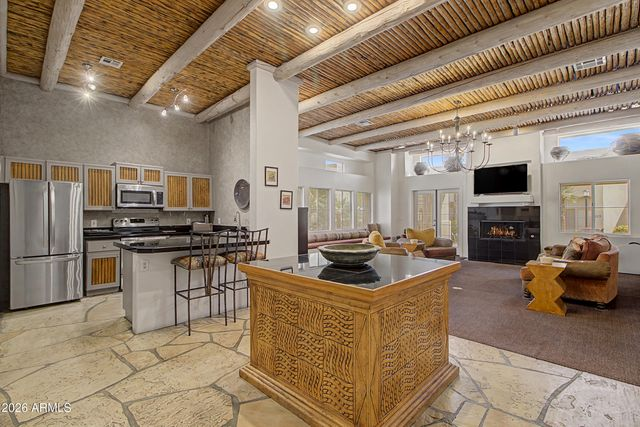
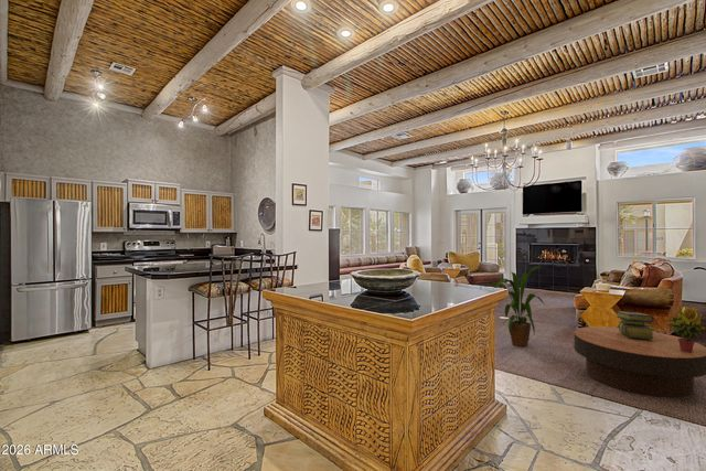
+ stack of books (633, 323)
+ potted plant (686, 328)
+ house plant (513, 303)
+ coffee table (635, 358)
